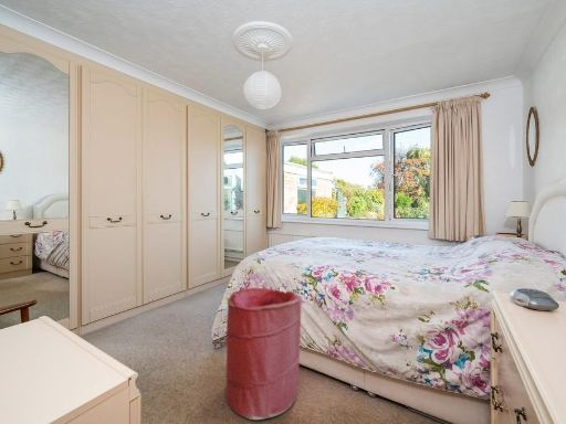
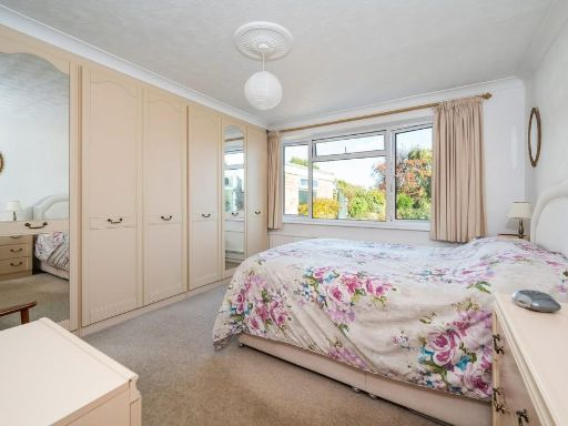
- laundry hamper (264, 341)
